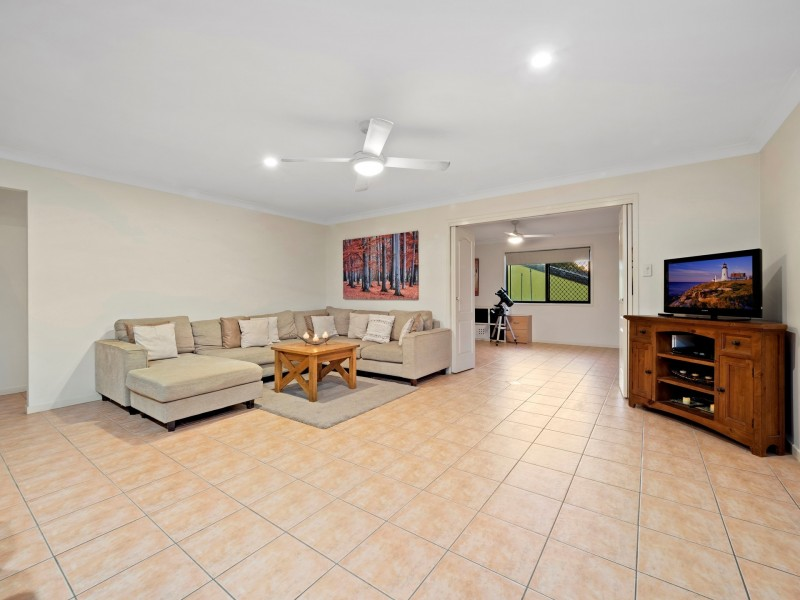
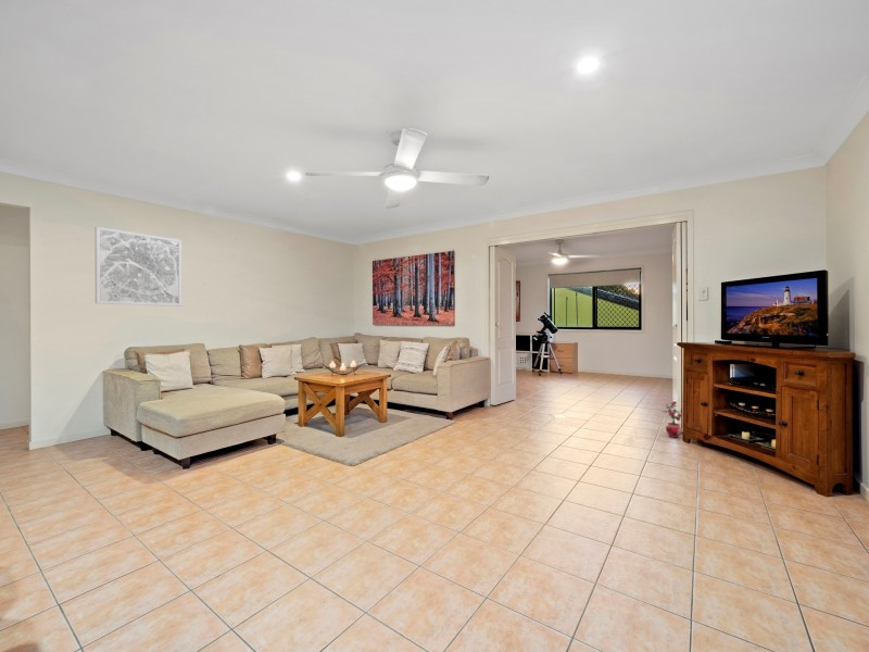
+ wall art (141, 268)
+ potted plant (672, 418)
